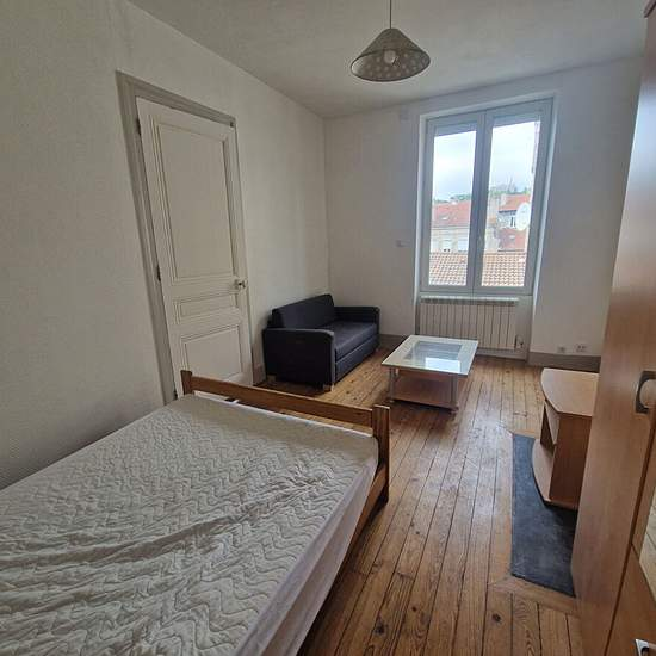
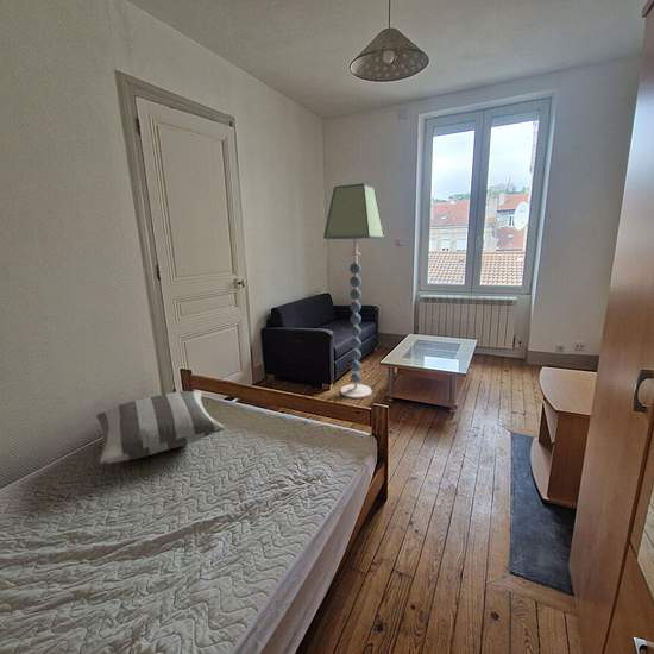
+ floor lamp (354, 295)
+ pillow (157, 421)
